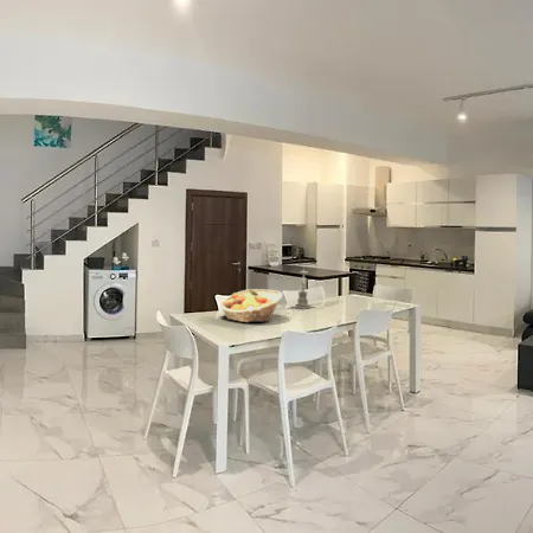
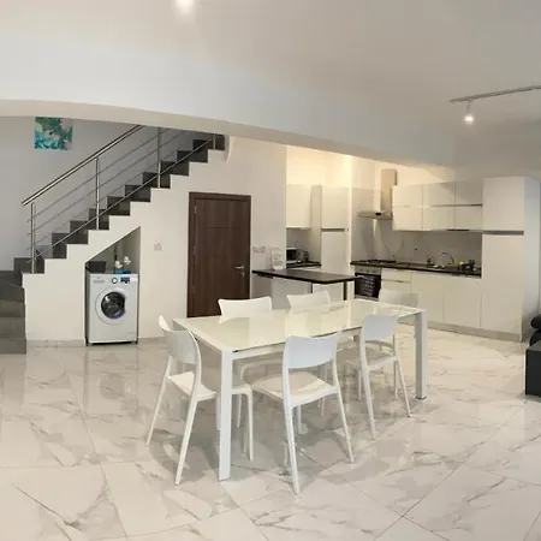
- candle holder (302, 285)
- fruit basket (250, 304)
